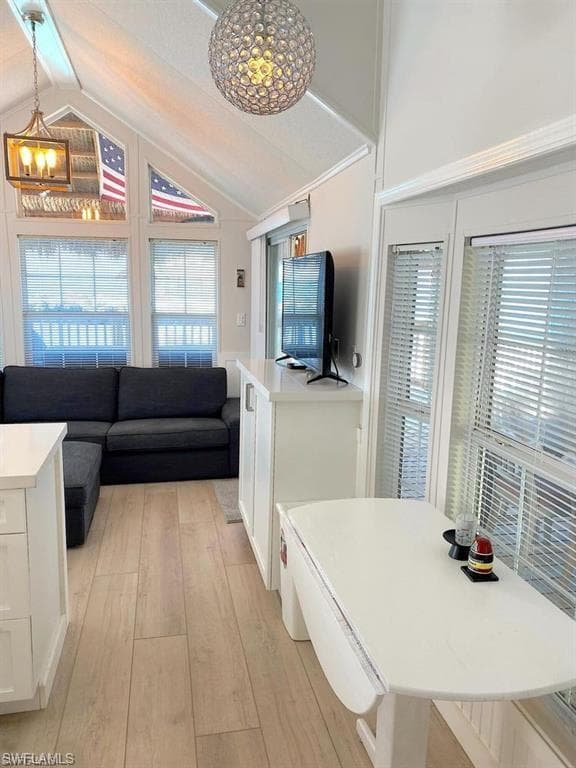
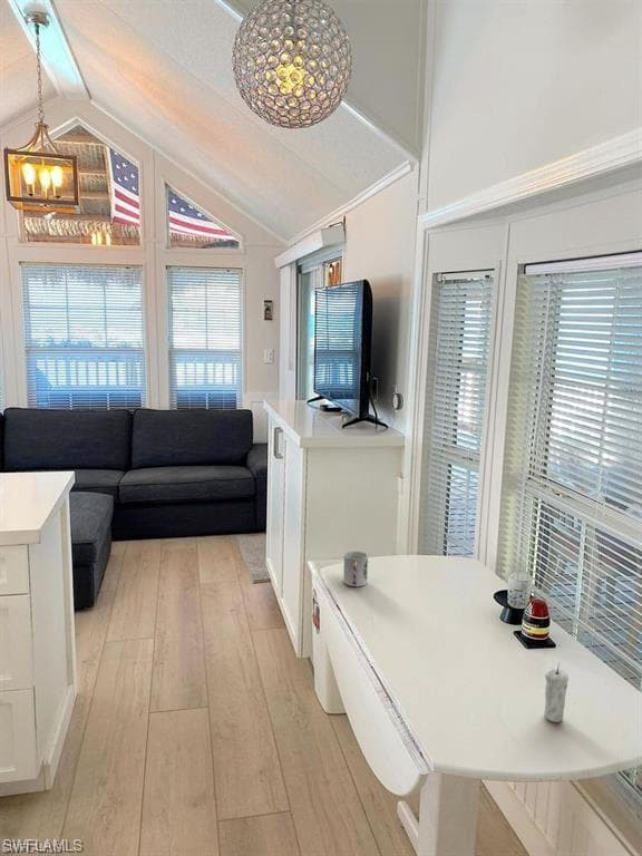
+ candle (555, 690)
+ cup (354, 570)
